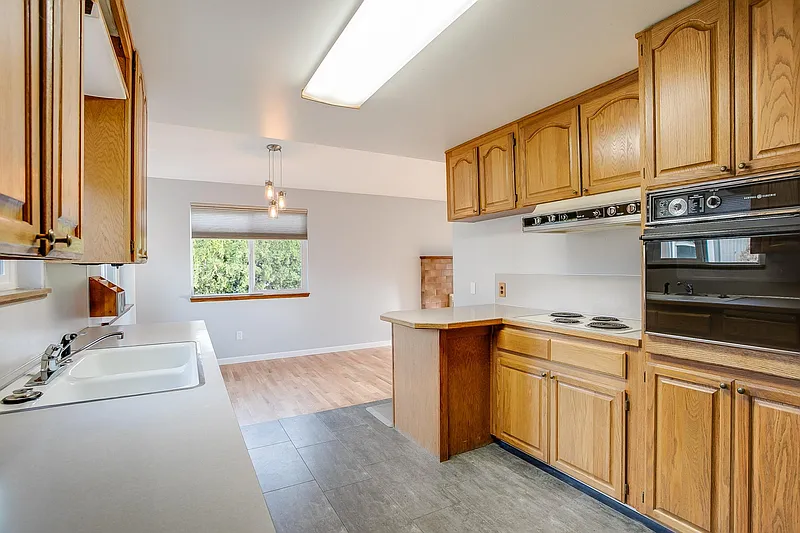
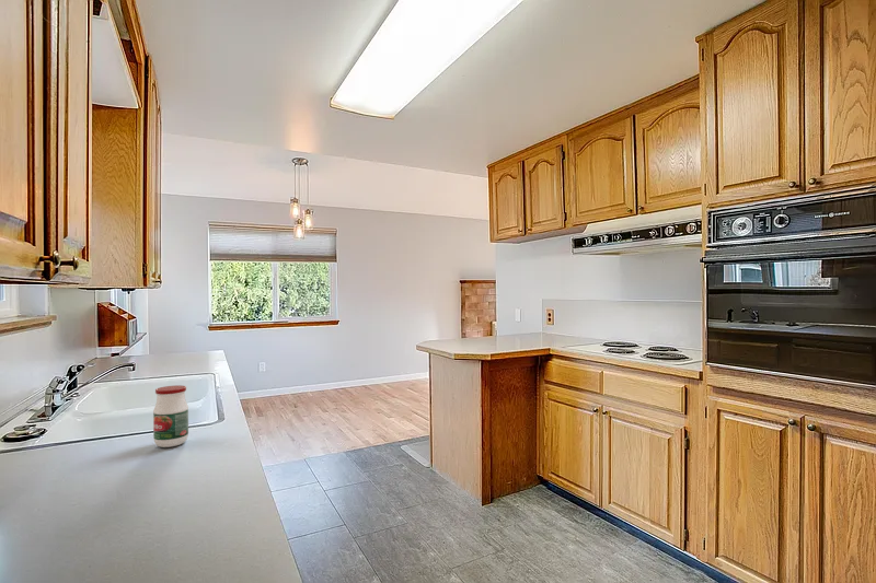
+ jar (171, 416)
